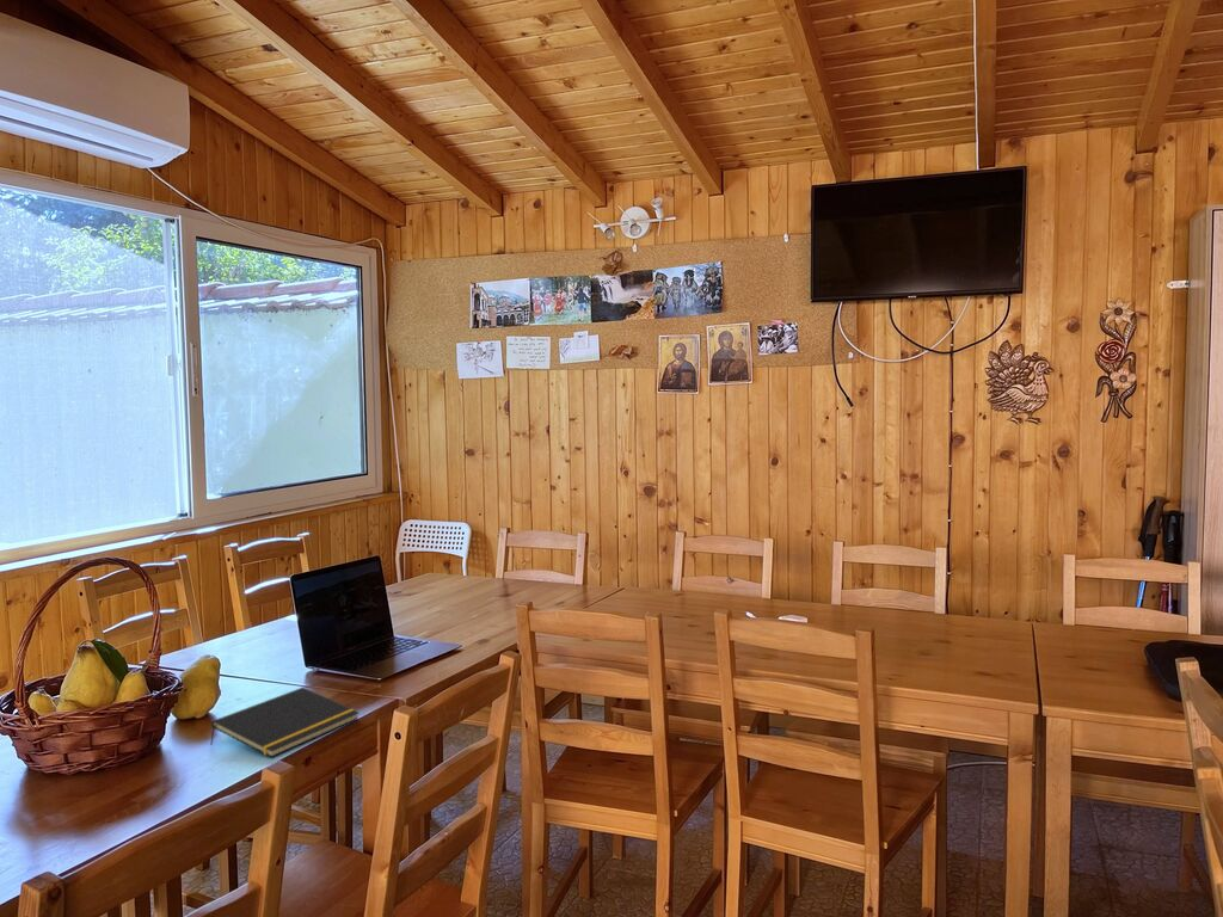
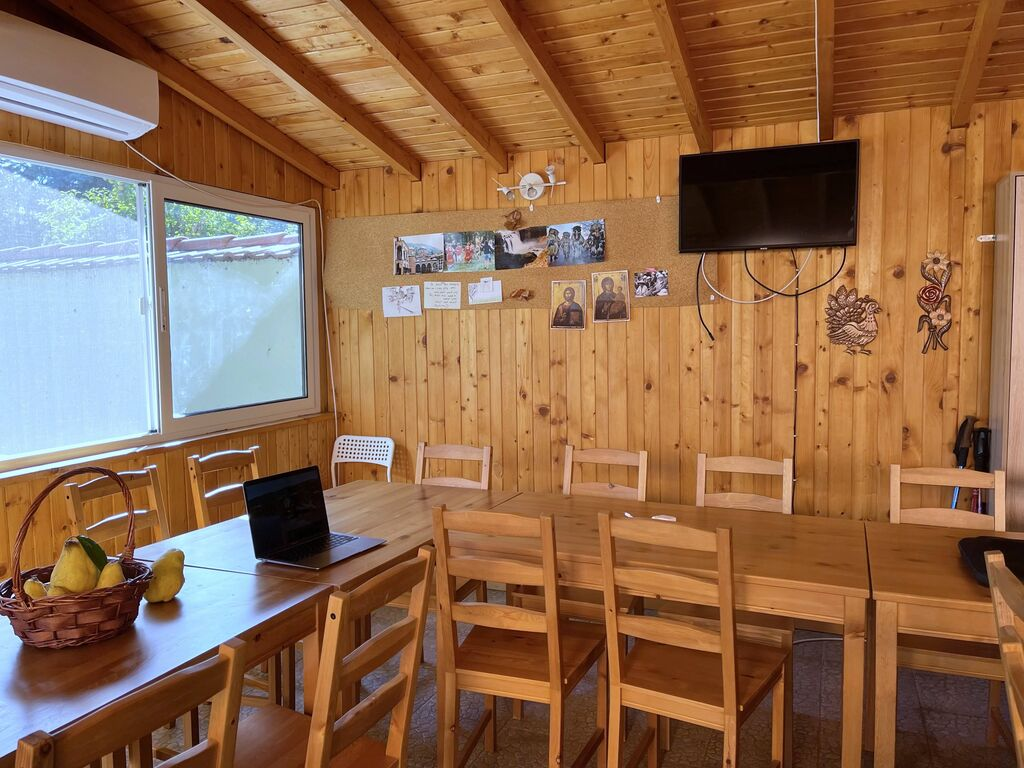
- notepad (288, 719)
